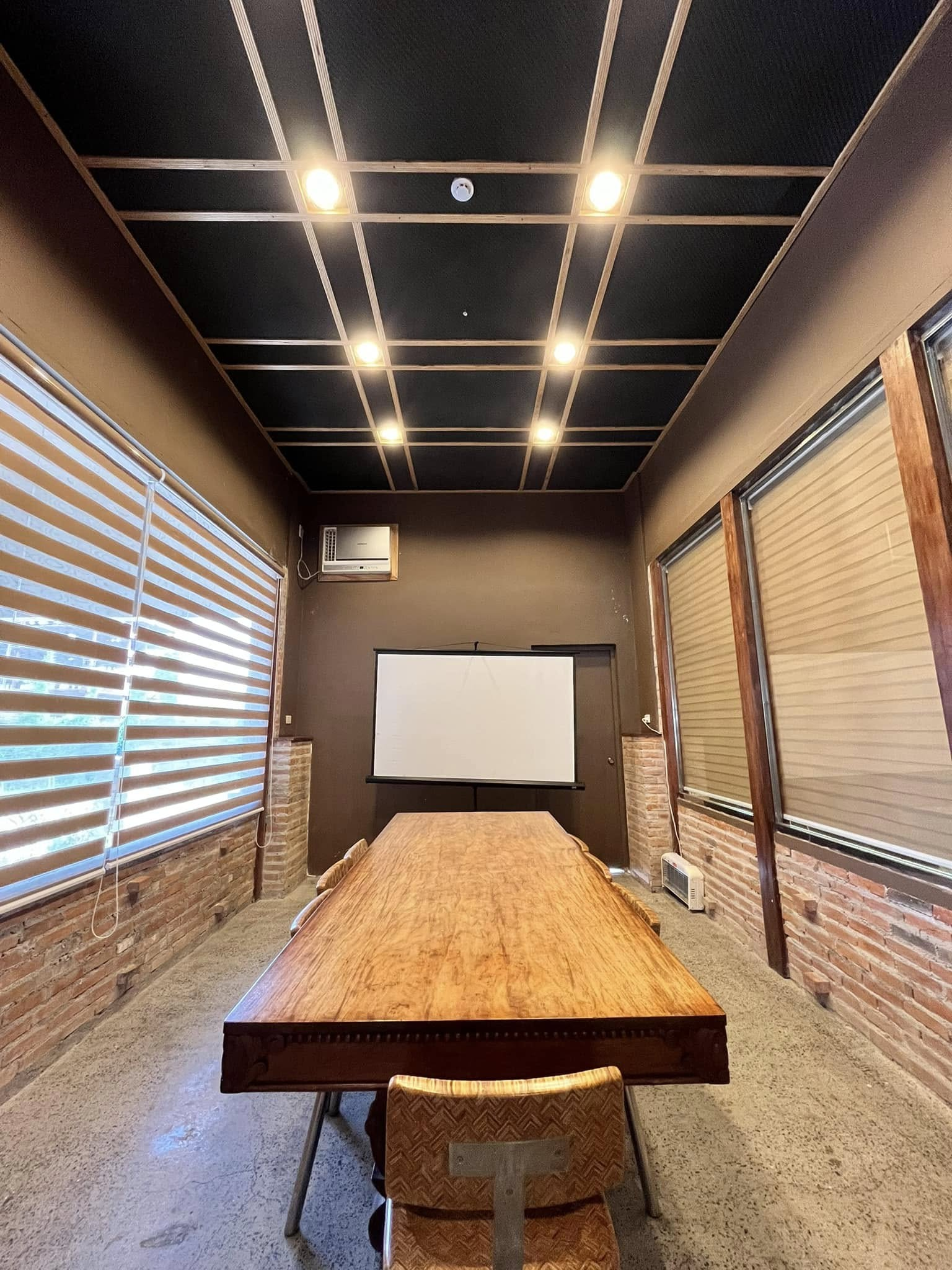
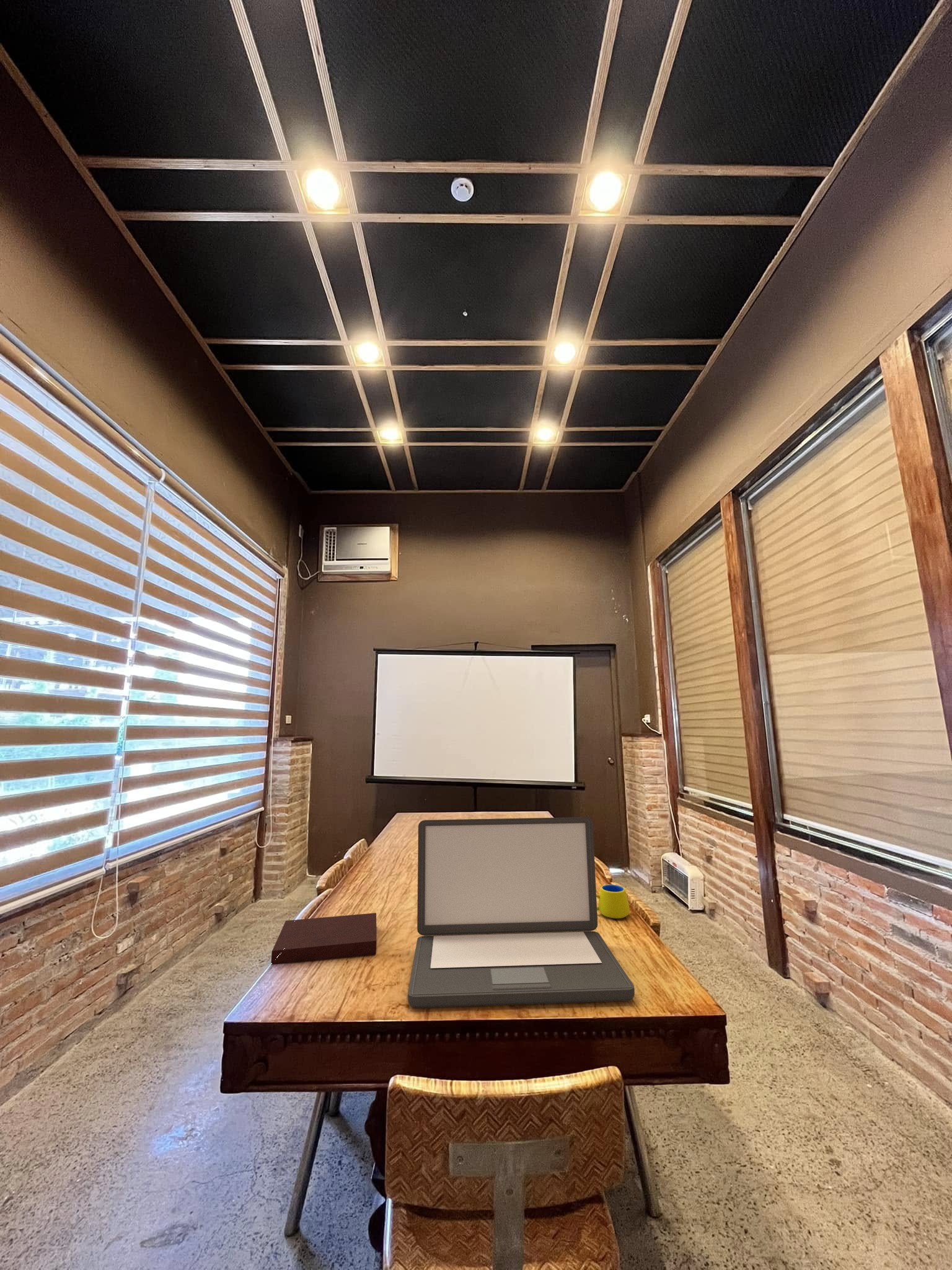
+ laptop (513, 899)
+ mug (609, 901)
+ notebook (328, 936)
